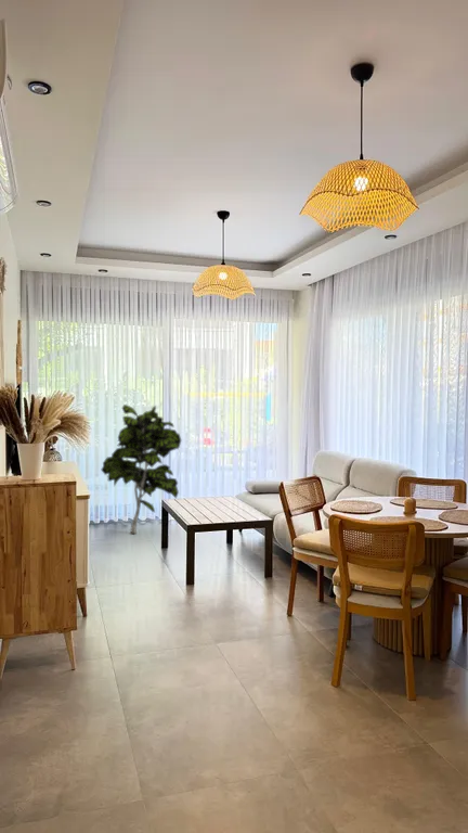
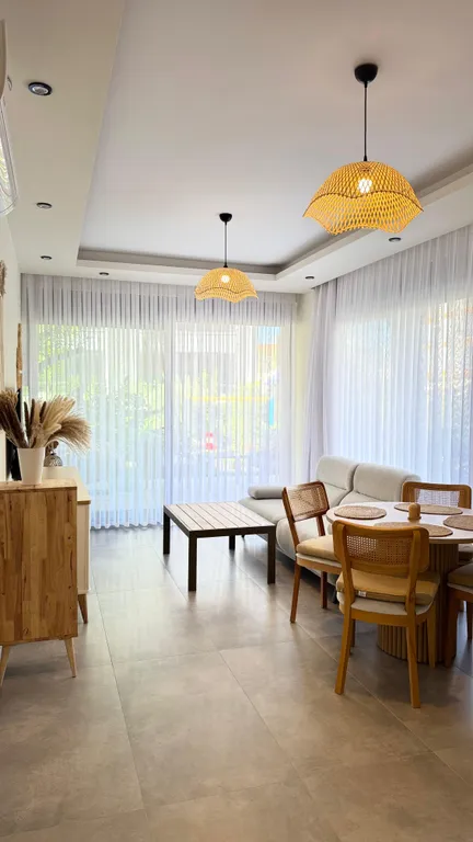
- indoor plant (140, 467)
